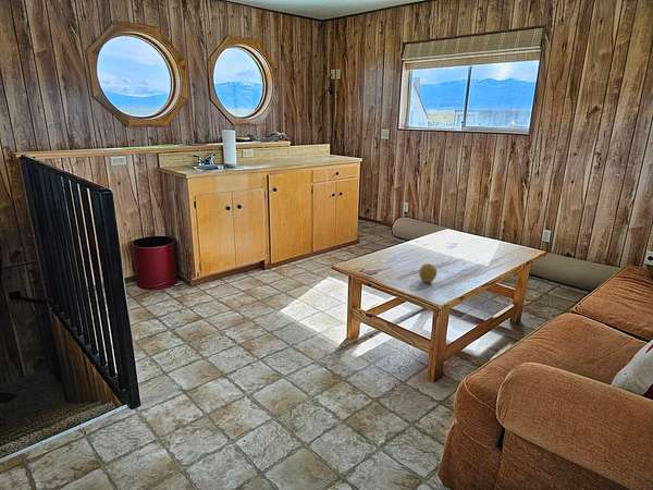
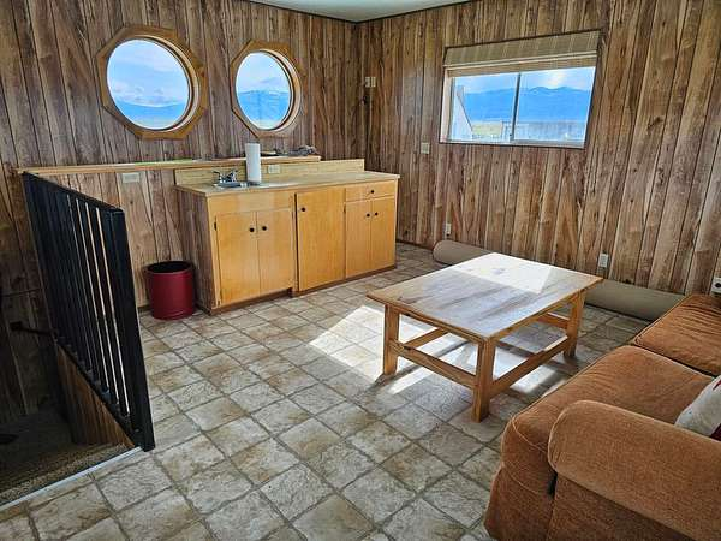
- fruit (428, 272)
